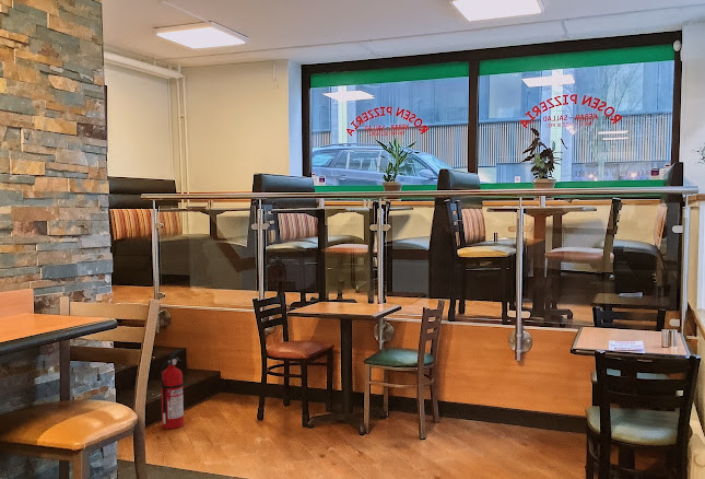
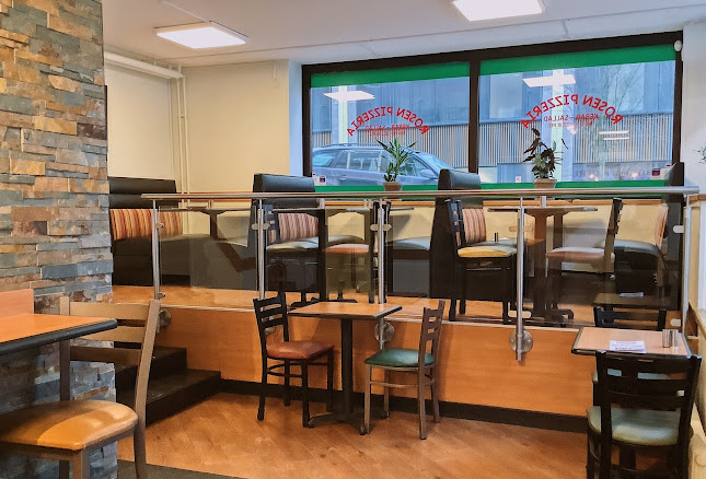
- fire extinguisher (172, 388)
